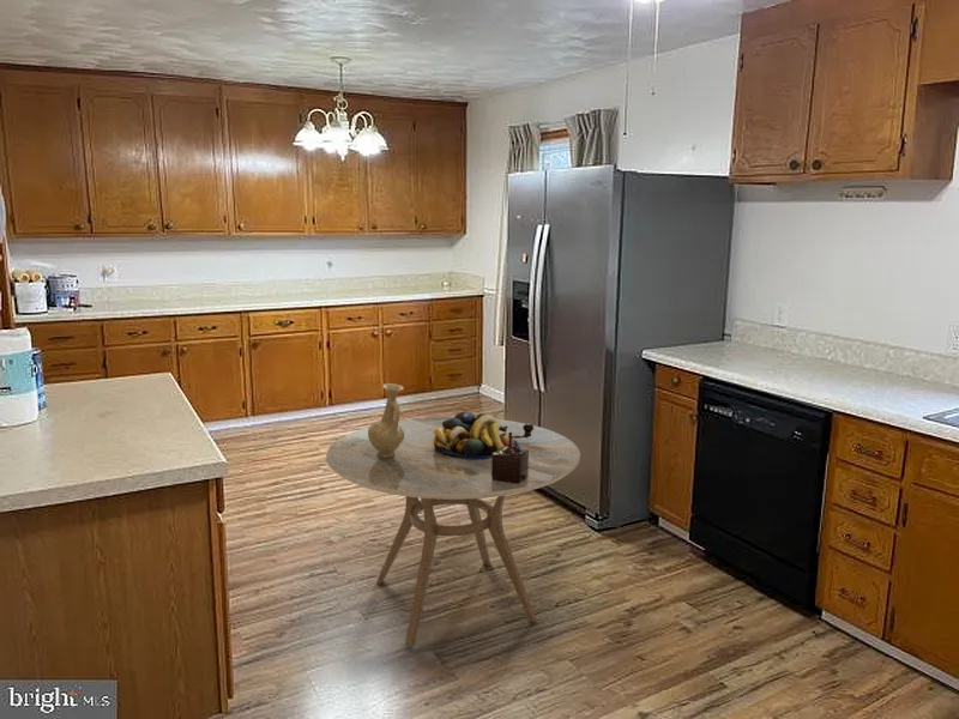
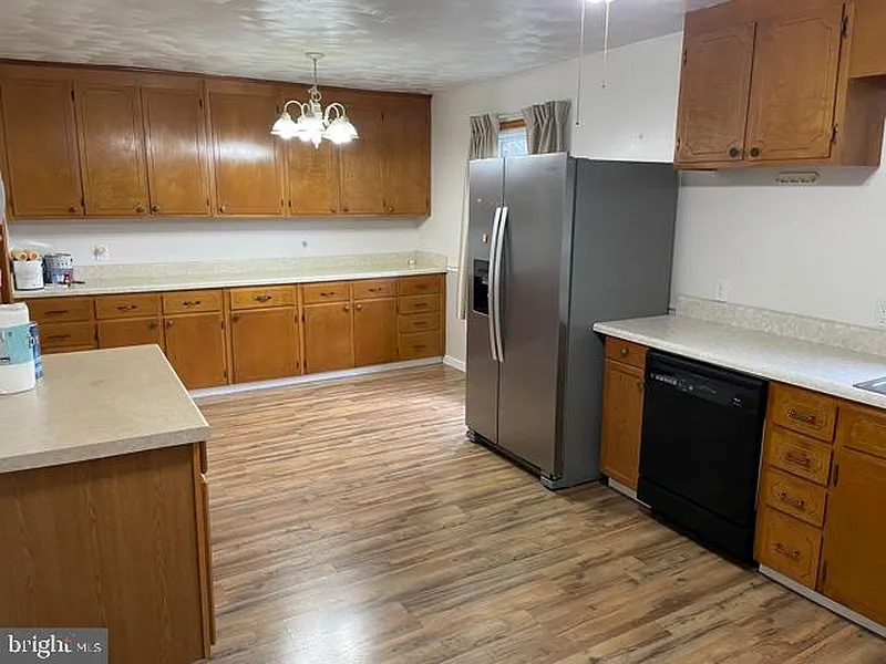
- fruit bowl (477, 430)
- dining table (453, 526)
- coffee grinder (513, 449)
- pitcher (387, 419)
